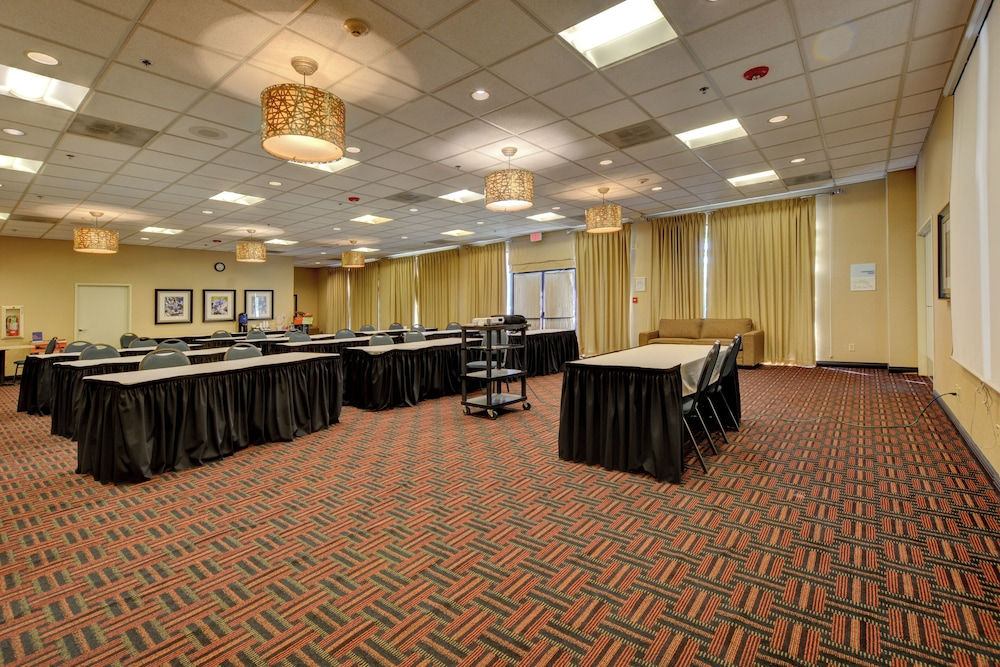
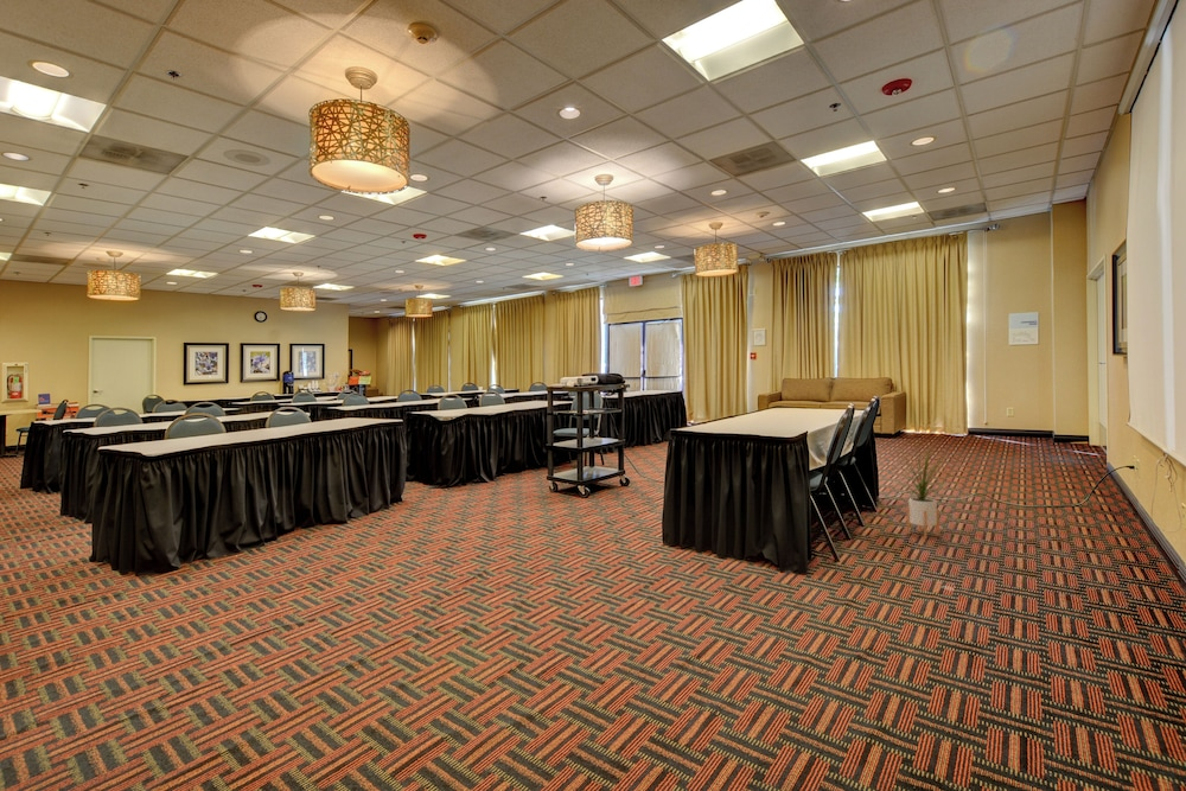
+ house plant (922, 489)
